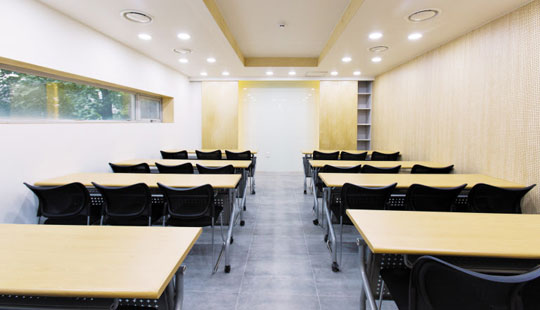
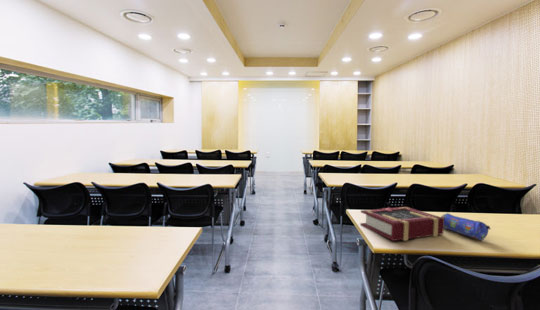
+ book (400, 221)
+ pencil case (462, 225)
